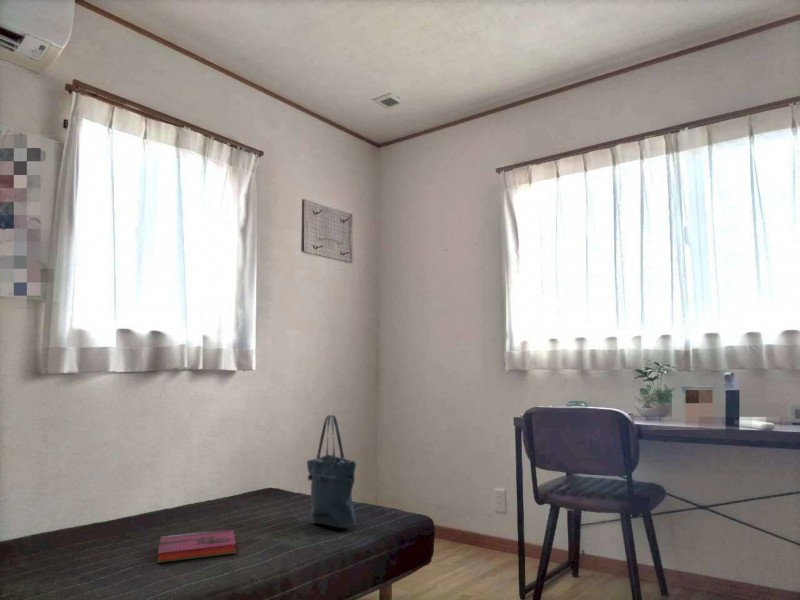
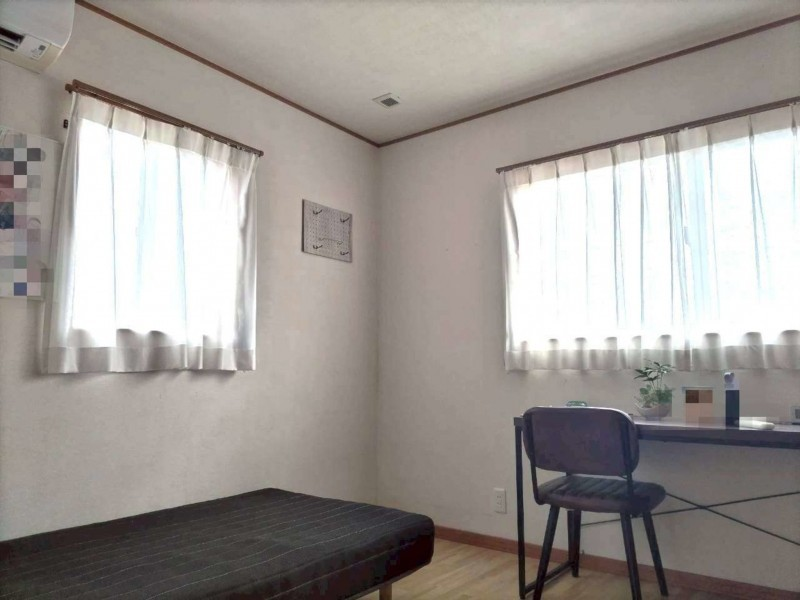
- tote bag (329, 469)
- hardback book (197, 544)
